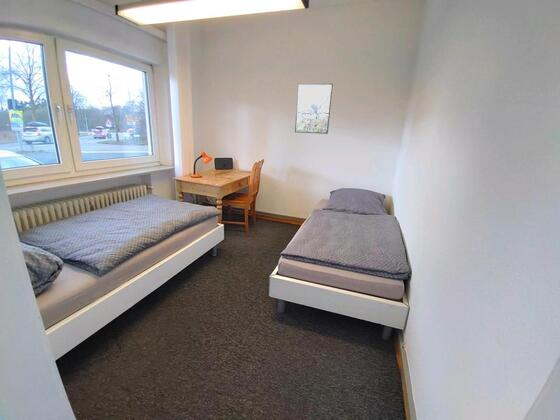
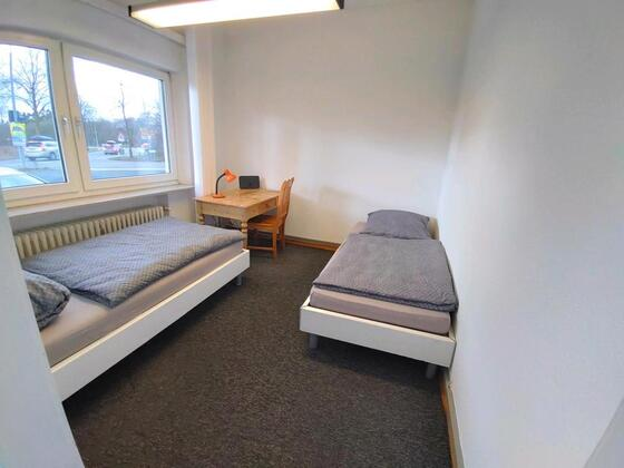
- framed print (313, 109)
